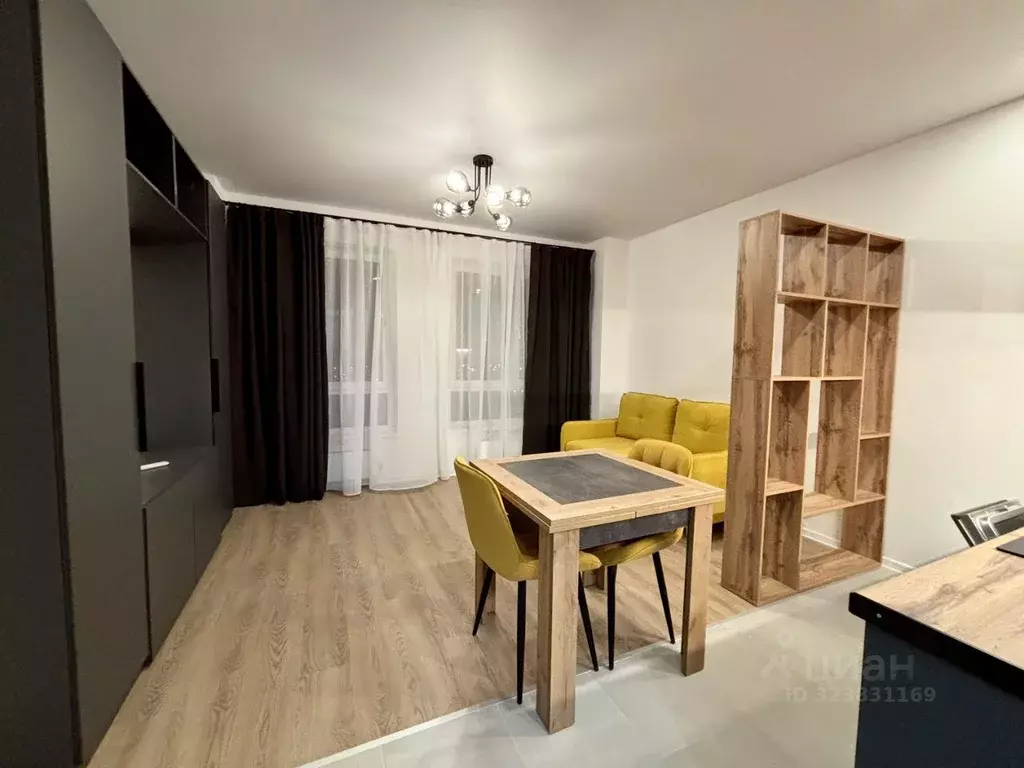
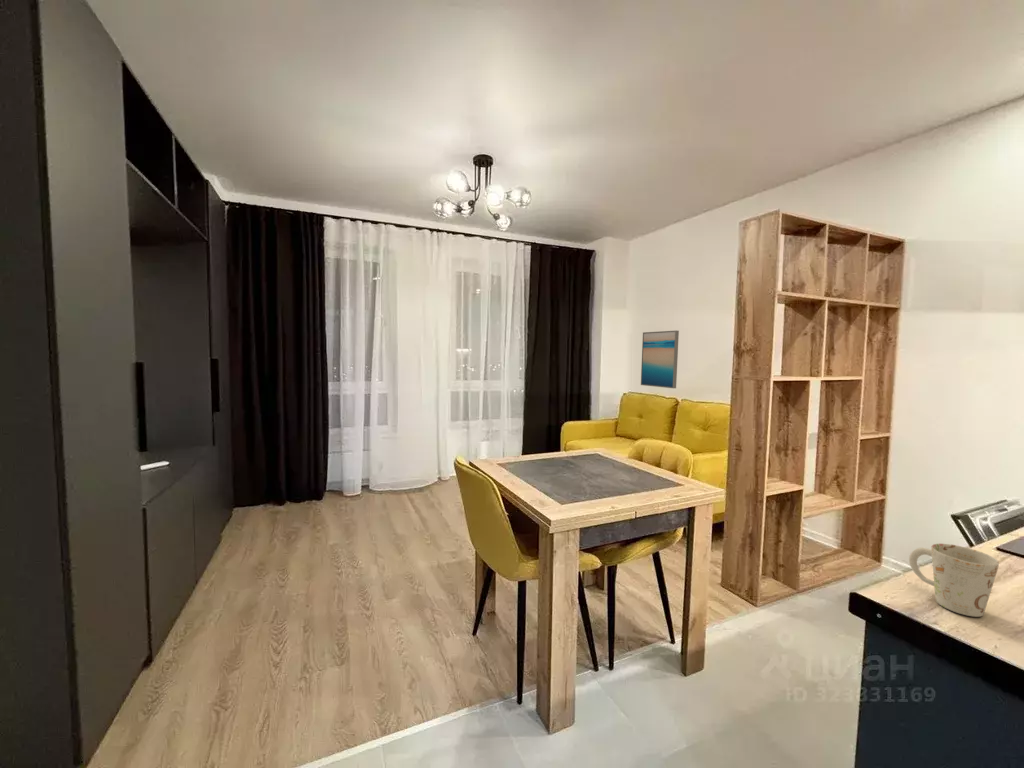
+ wall art (658, 359)
+ mug (946, 574)
